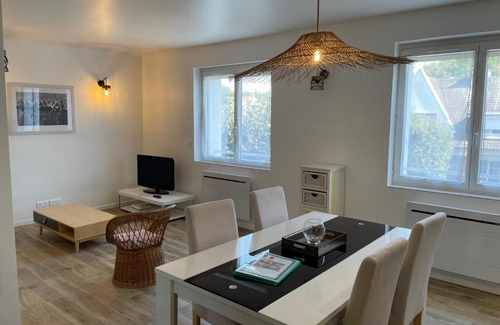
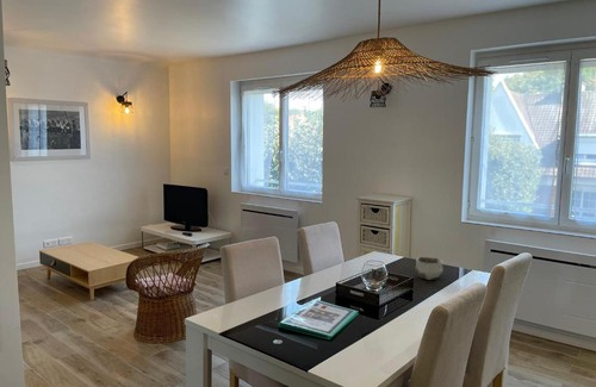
+ ceramic bowl (428, 268)
